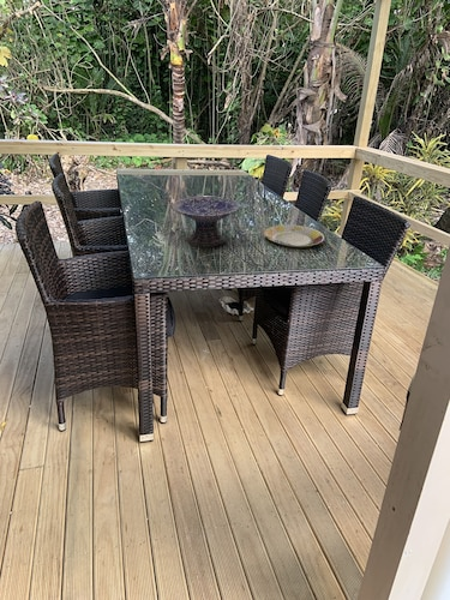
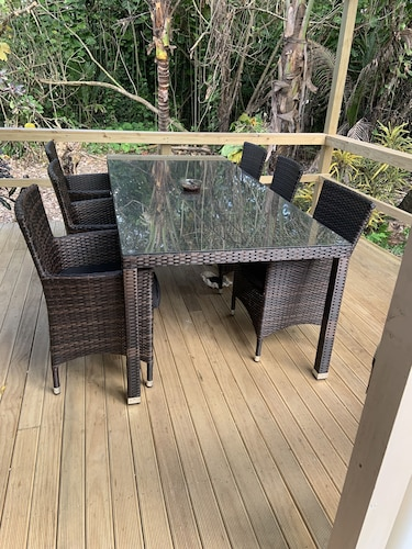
- plate (293, 236)
- decorative bowl (205, 222)
